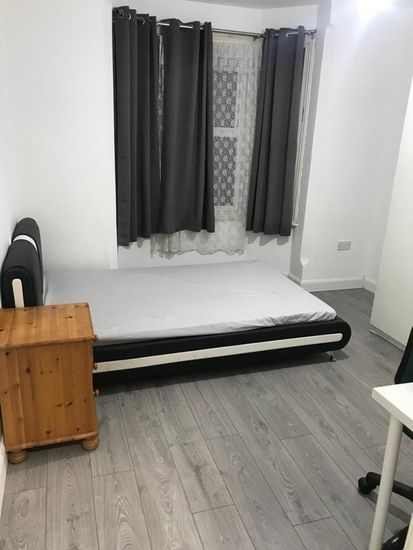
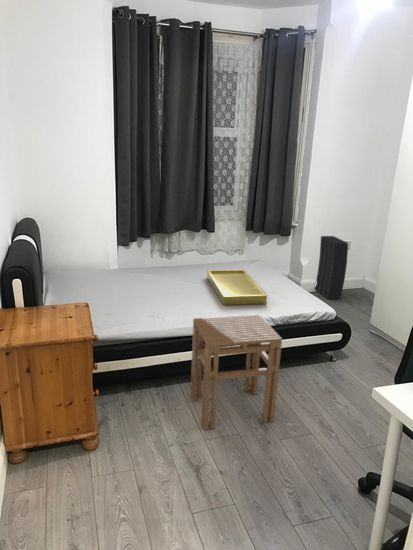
+ tray (234, 285)
+ stool (233, 371)
+ speaker (331, 267)
